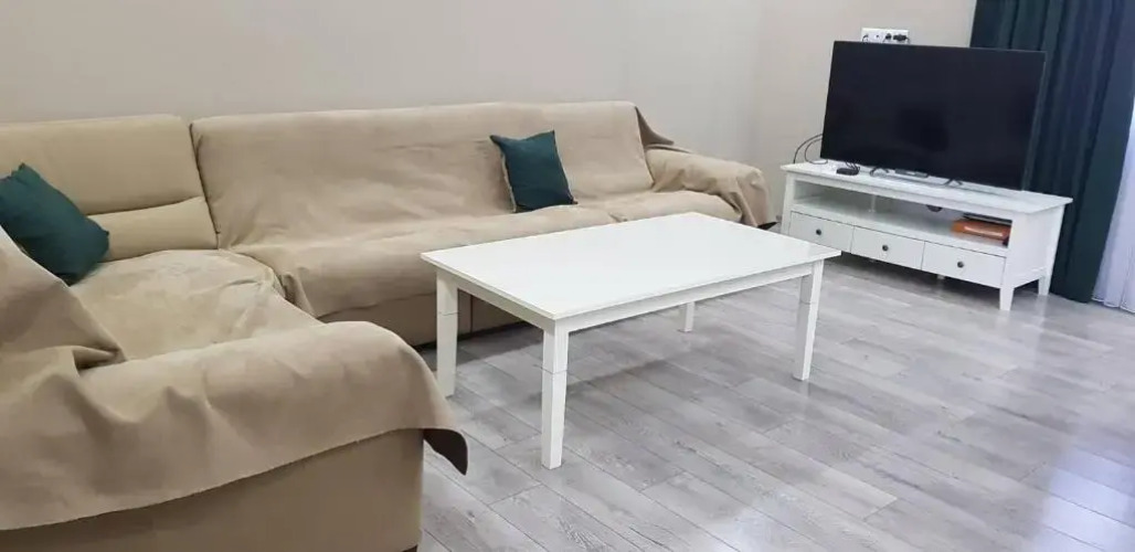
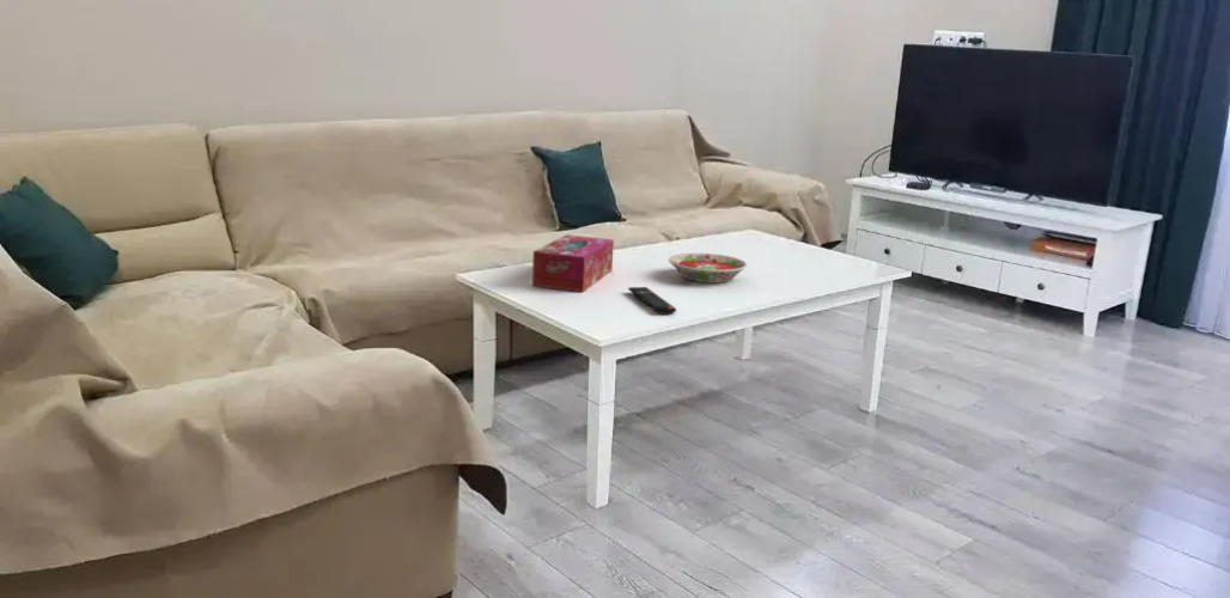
+ remote control (651, 300)
+ tissue box (574, 262)
+ bowl (707, 269)
